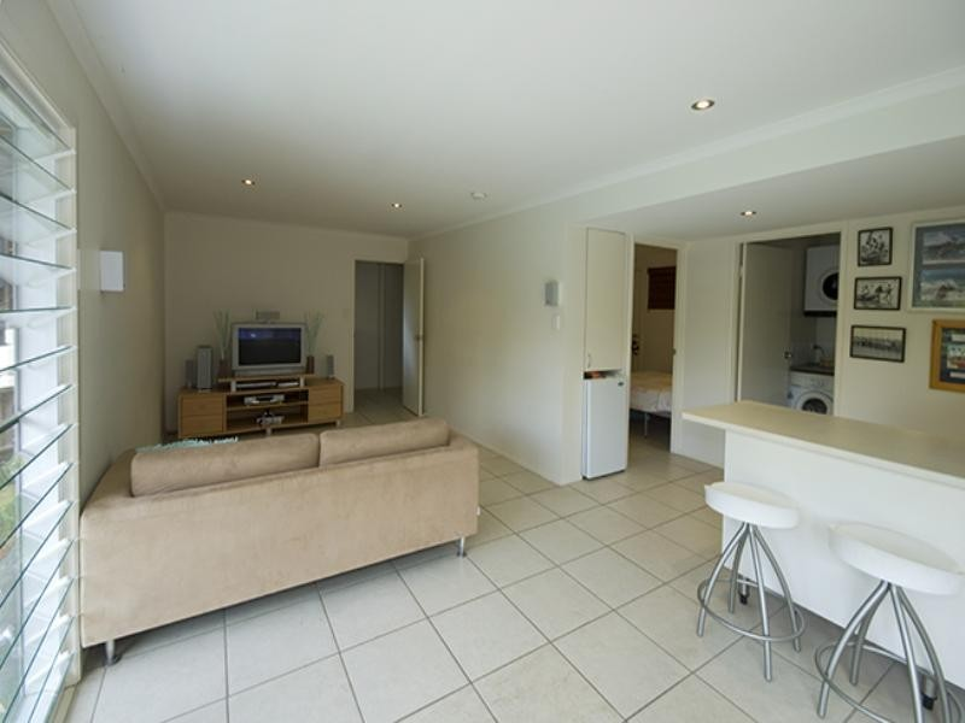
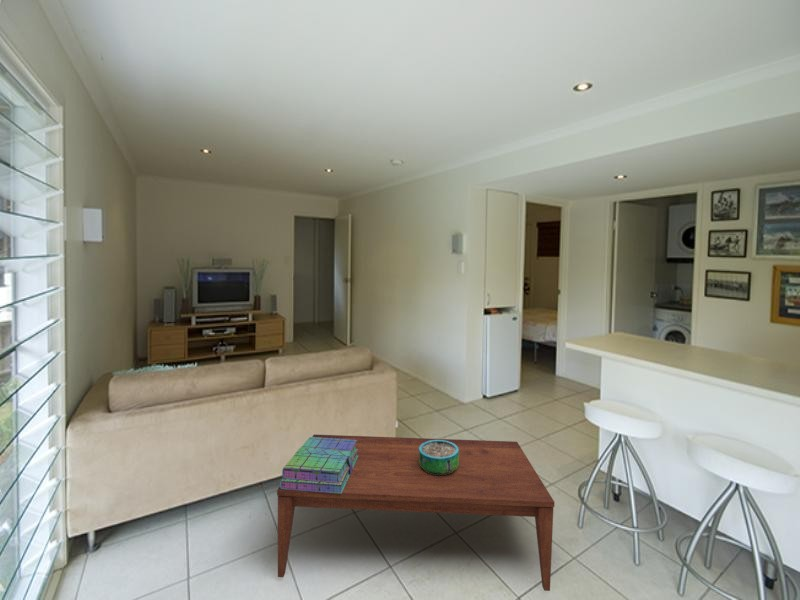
+ stack of books (322, 461)
+ decorative bowl (438, 456)
+ coffee table (413, 500)
